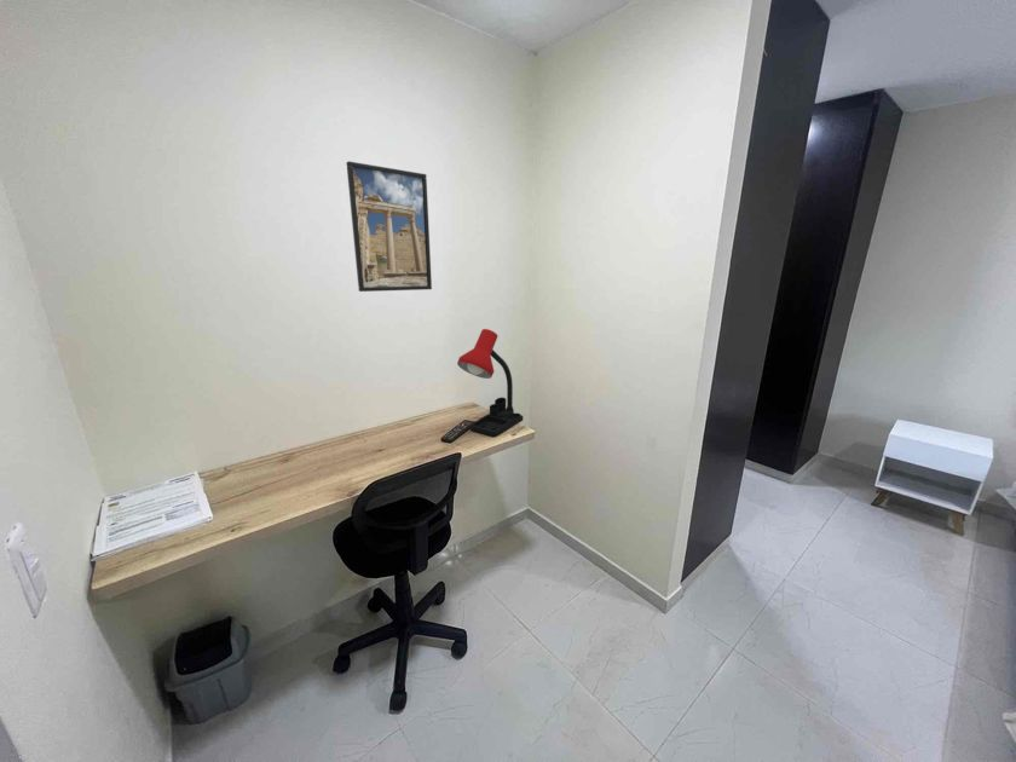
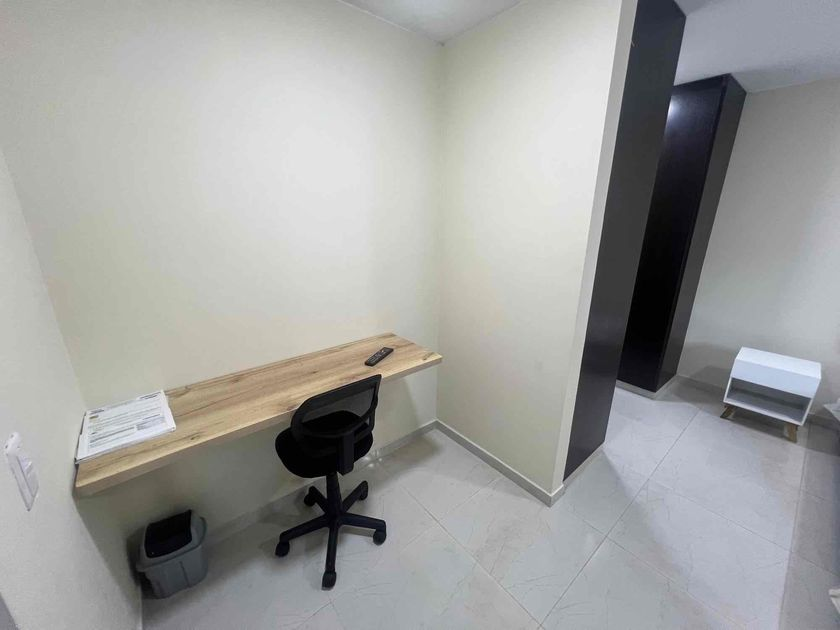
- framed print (393, 231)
- desk lamp (490, 377)
